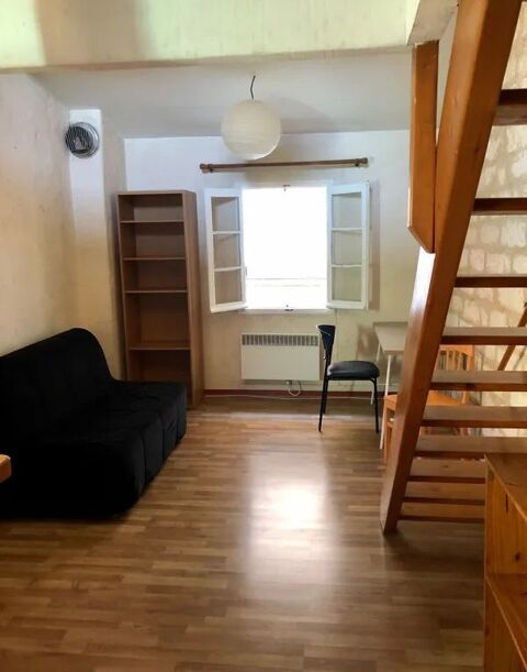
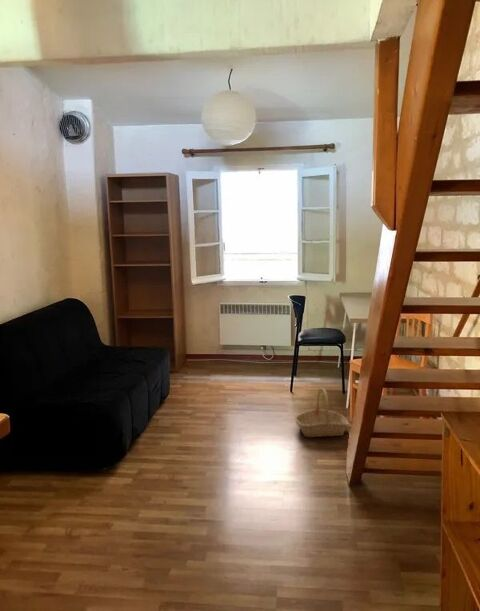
+ basket (321, 410)
